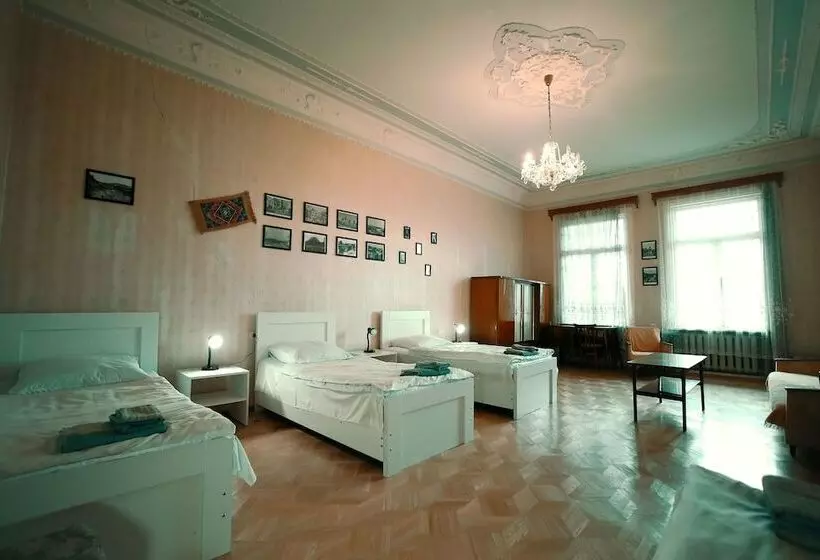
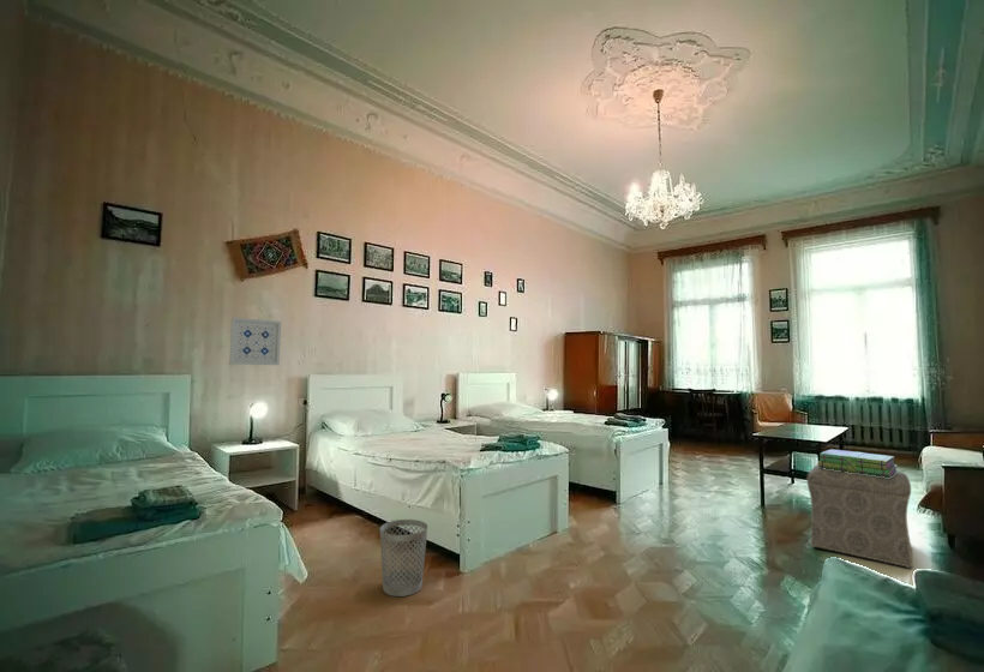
+ stack of books (857, 462)
+ wall art (256, 342)
+ ottoman (858, 508)
+ wastebasket (403, 557)
